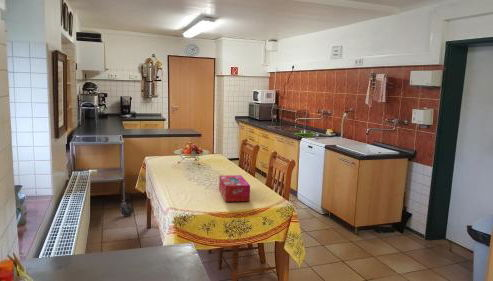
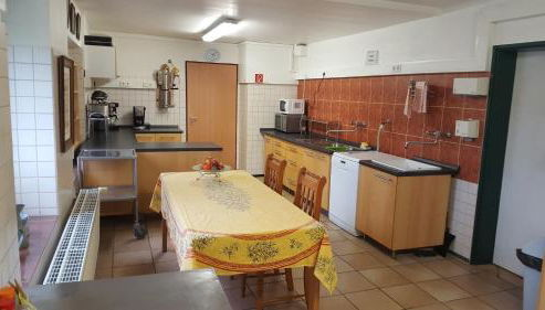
- tissue box (233, 187)
